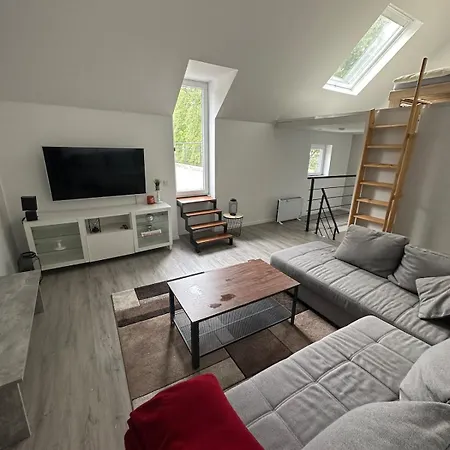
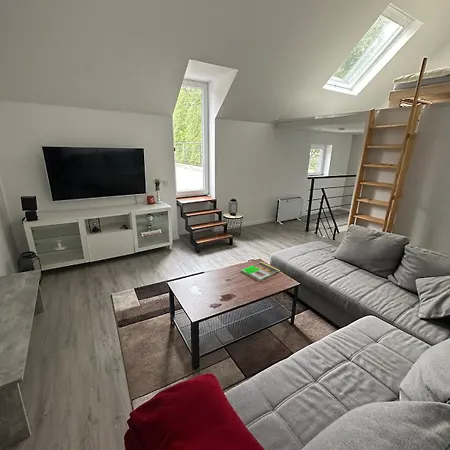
+ magazine (260, 270)
